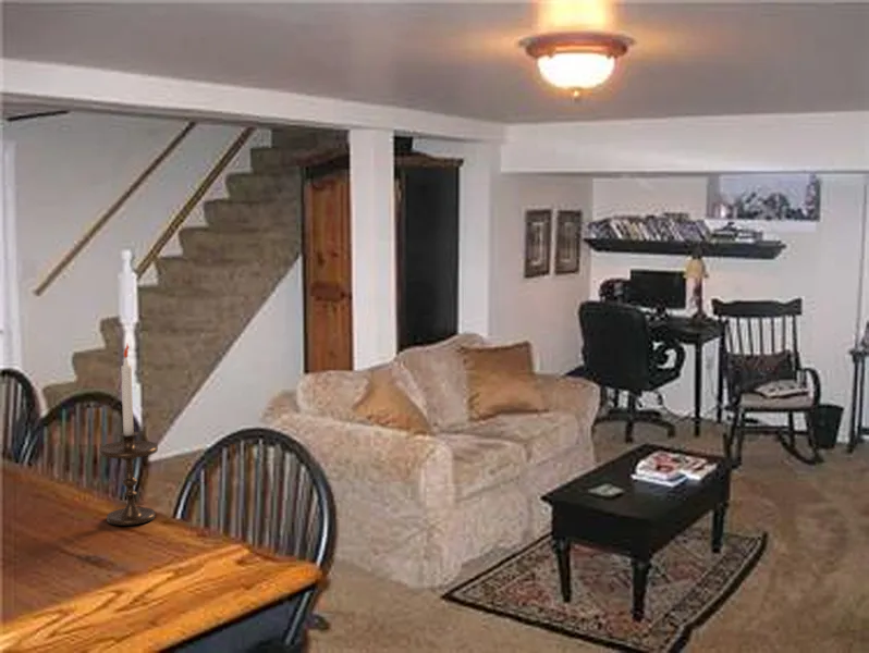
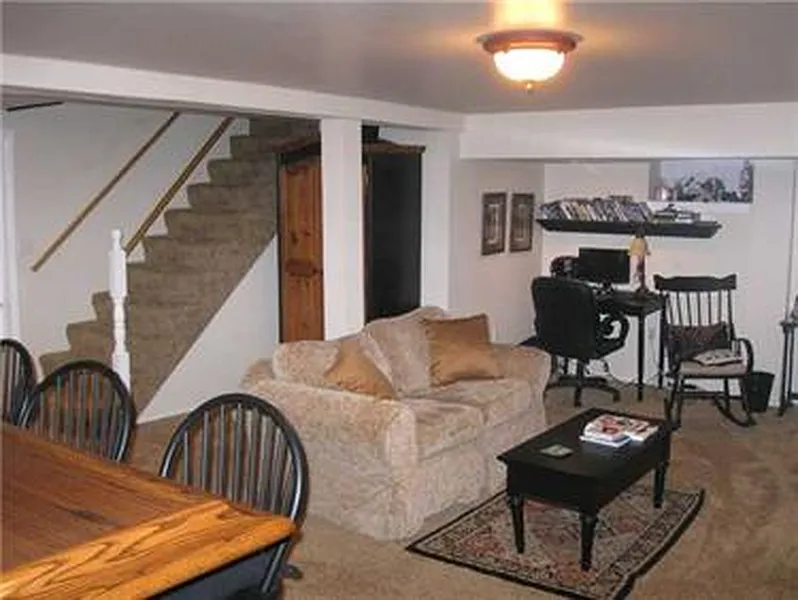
- candlestick (127, 431)
